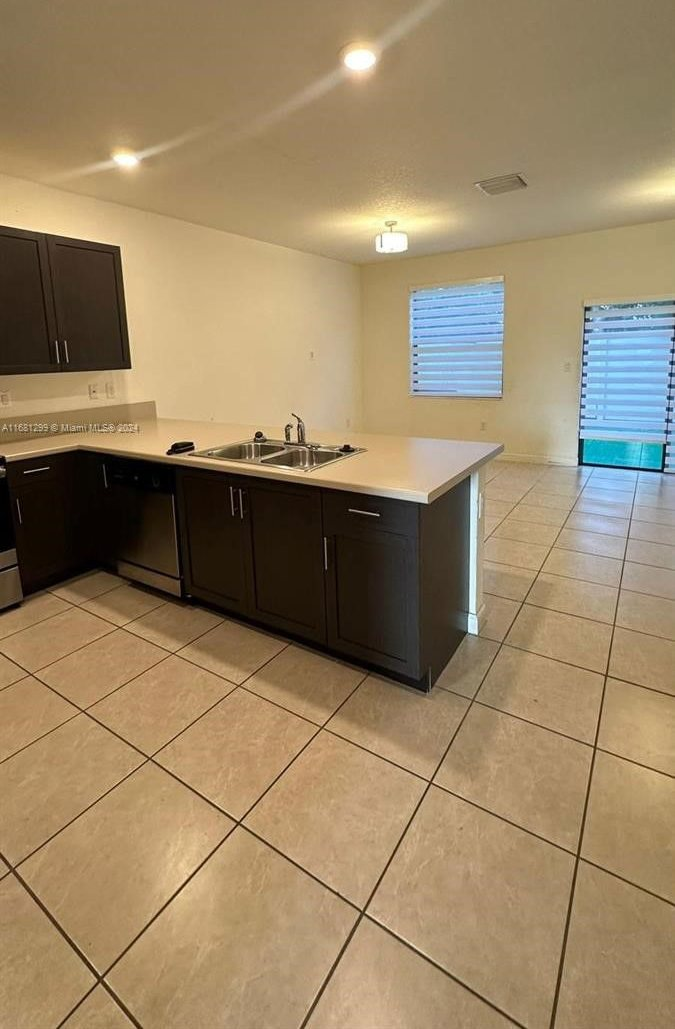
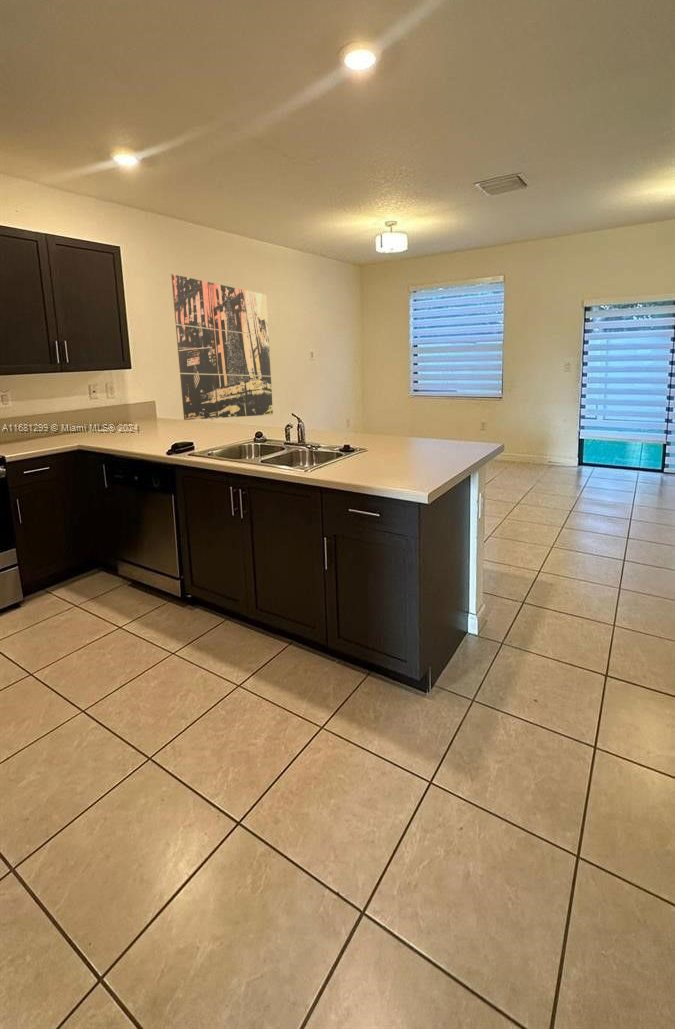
+ wall art (228, 353)
